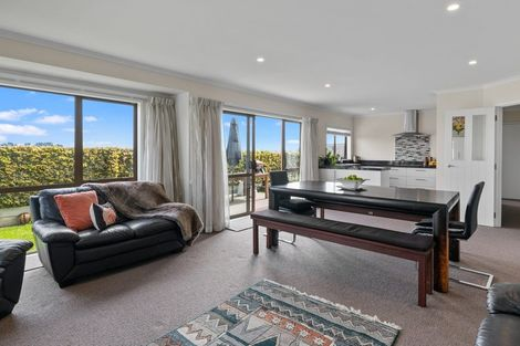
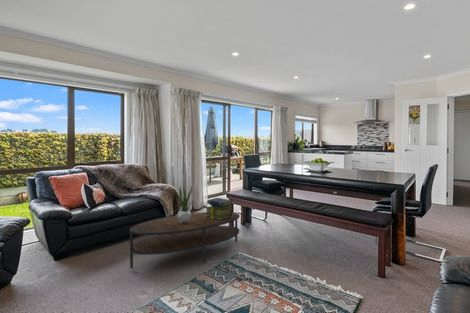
+ coffee table (190, 237)
+ potted plant (184, 204)
+ stack of books (219, 207)
